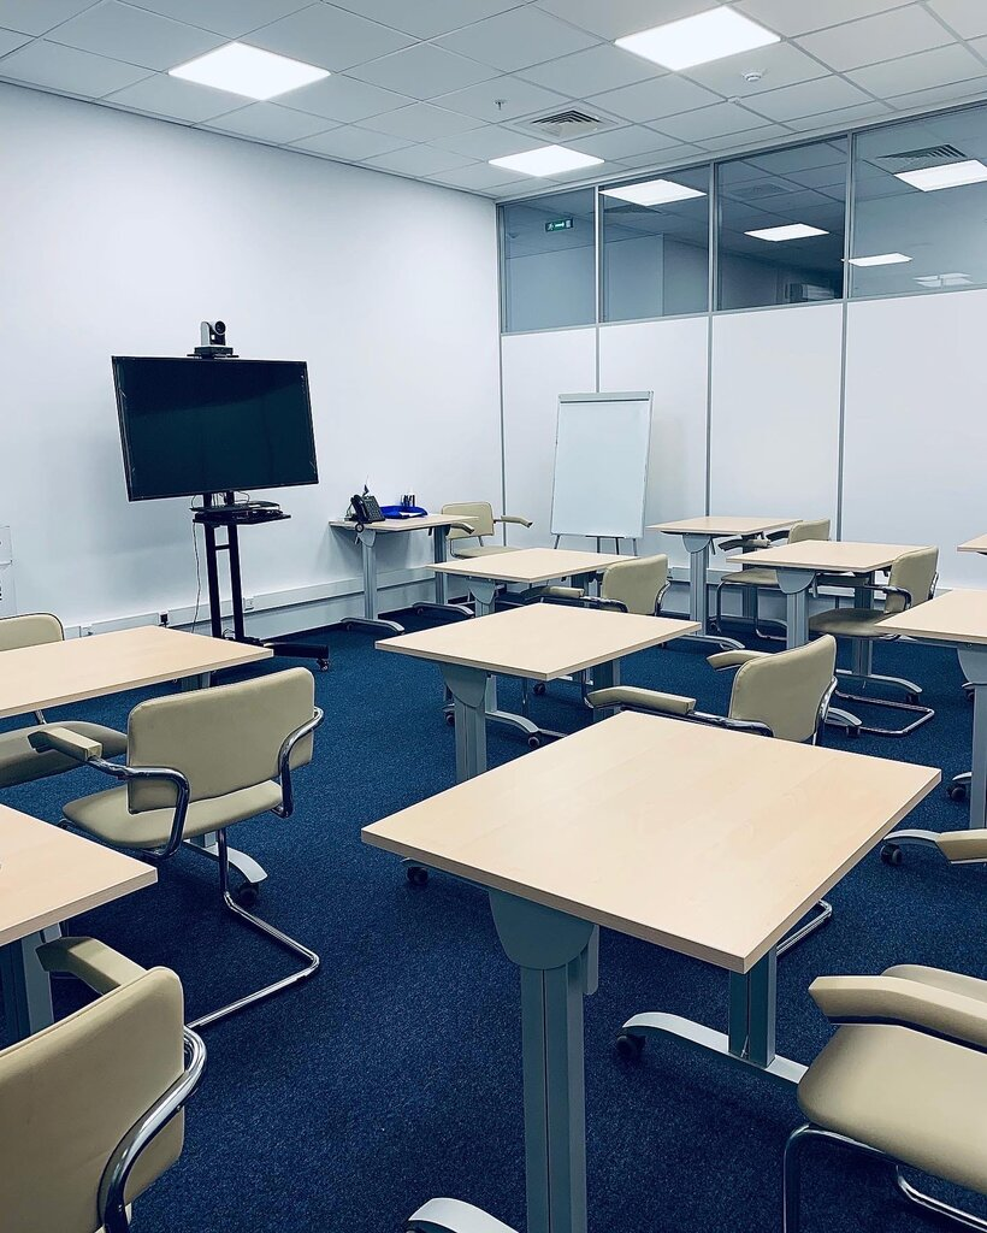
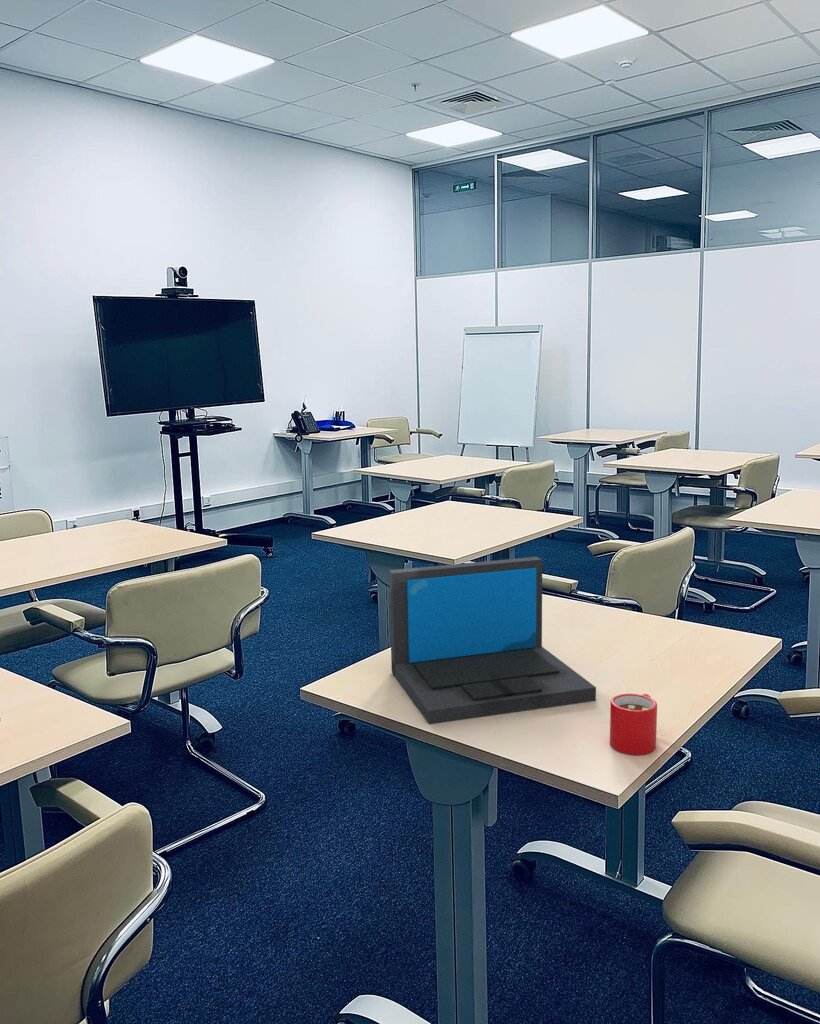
+ mug (637, 718)
+ laptop (488, 632)
